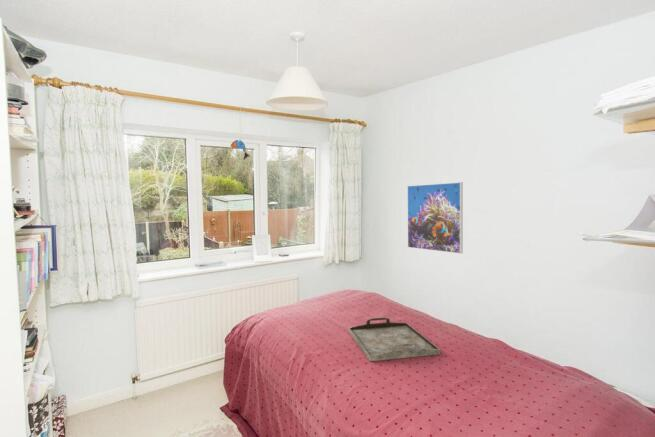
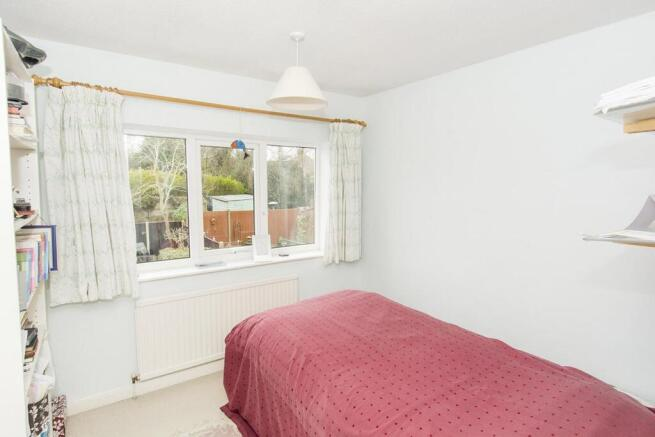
- serving tray (390, 335)
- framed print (433, 217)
